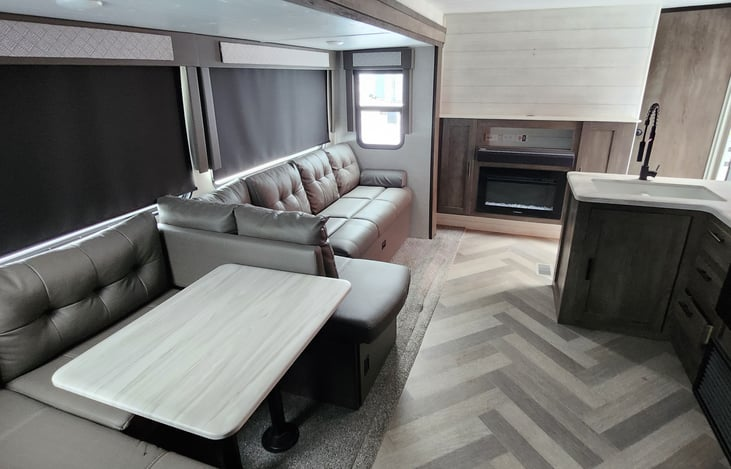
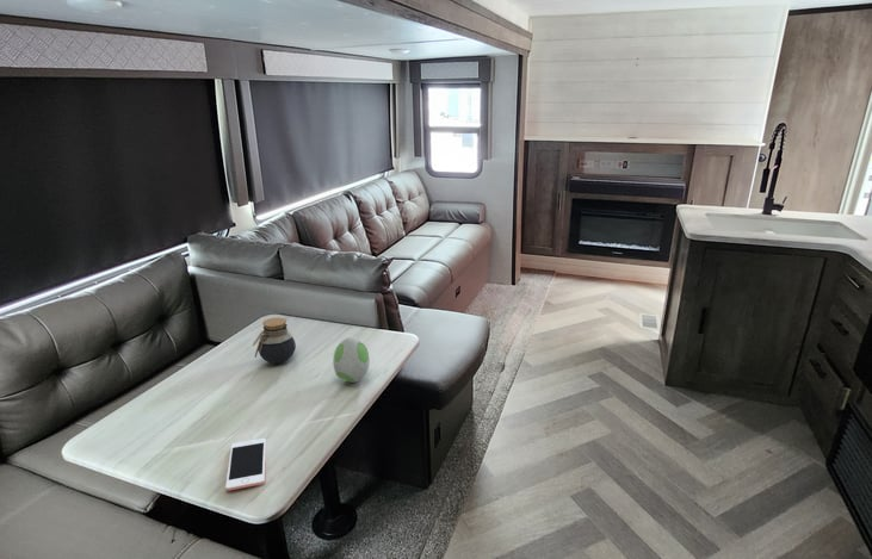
+ cell phone (247, 462)
+ decorative egg (351, 359)
+ jar (273, 341)
